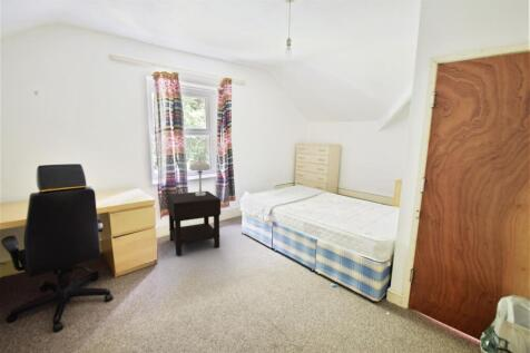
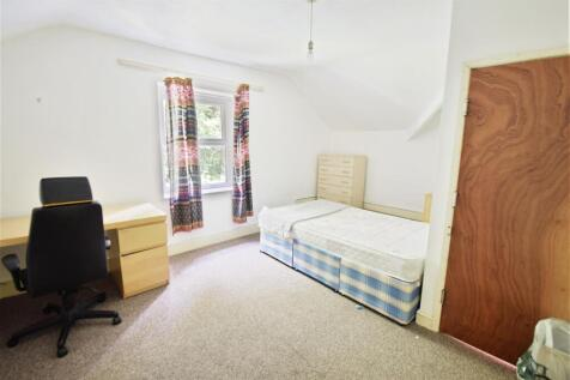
- nightstand (193, 218)
- table lamp (199, 175)
